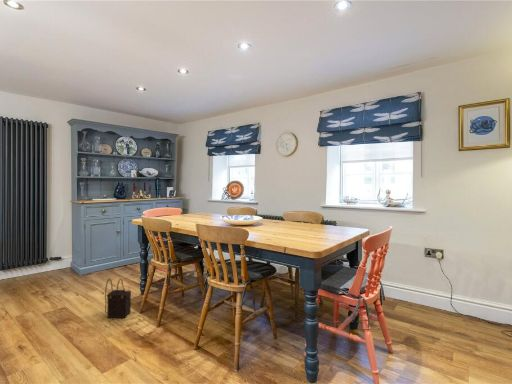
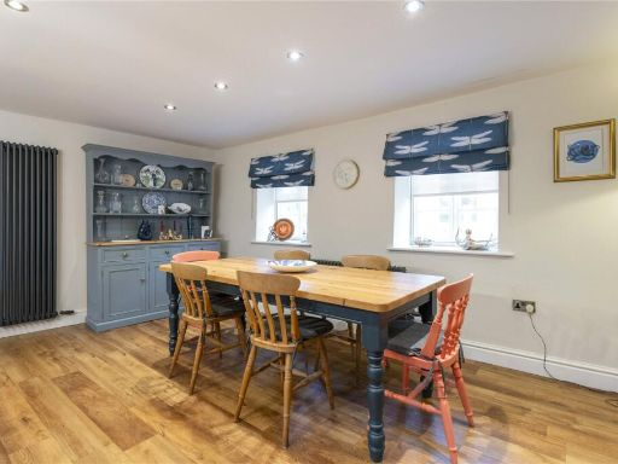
- satchel (117, 297)
